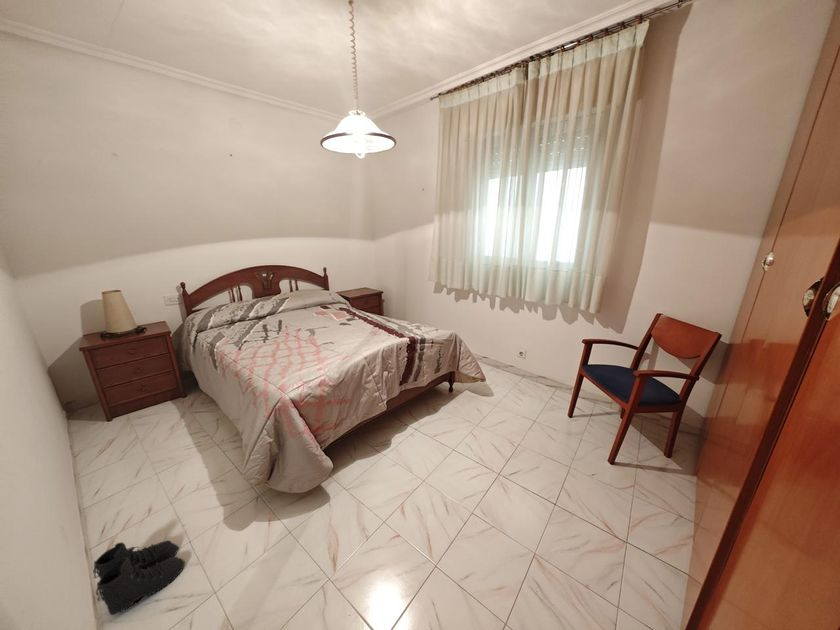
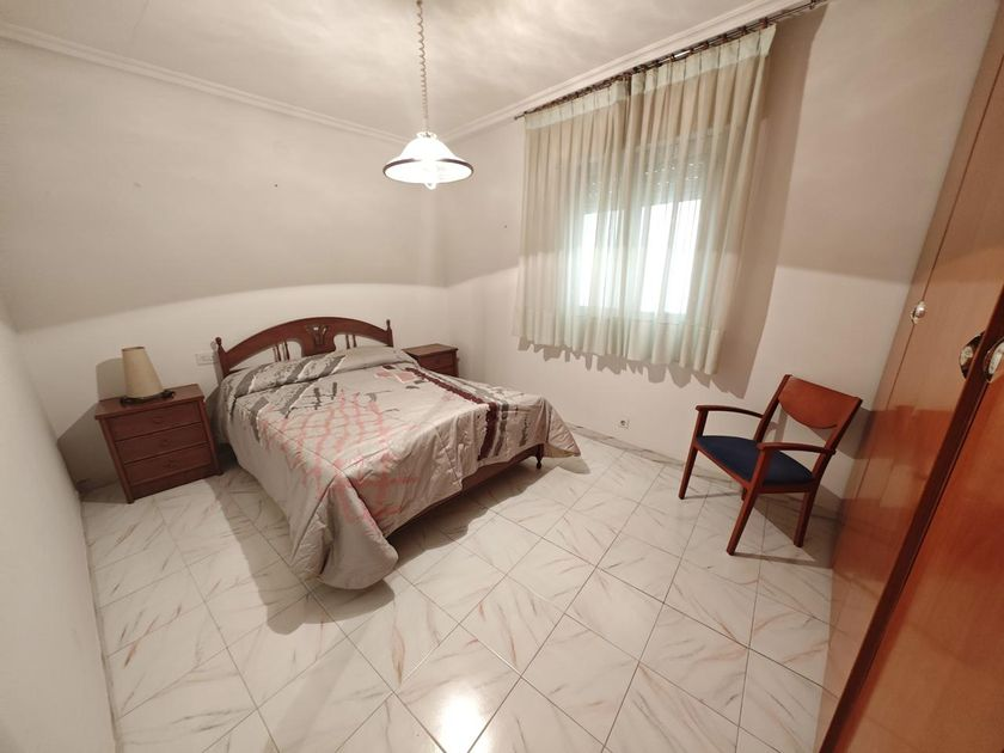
- boots (140, 562)
